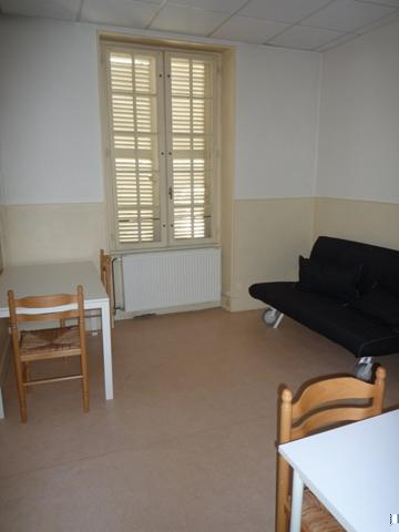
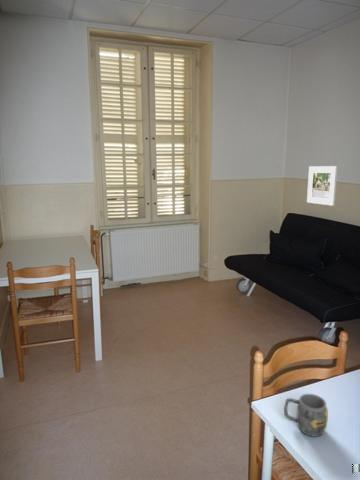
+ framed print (321, 185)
+ mug (305, 413)
